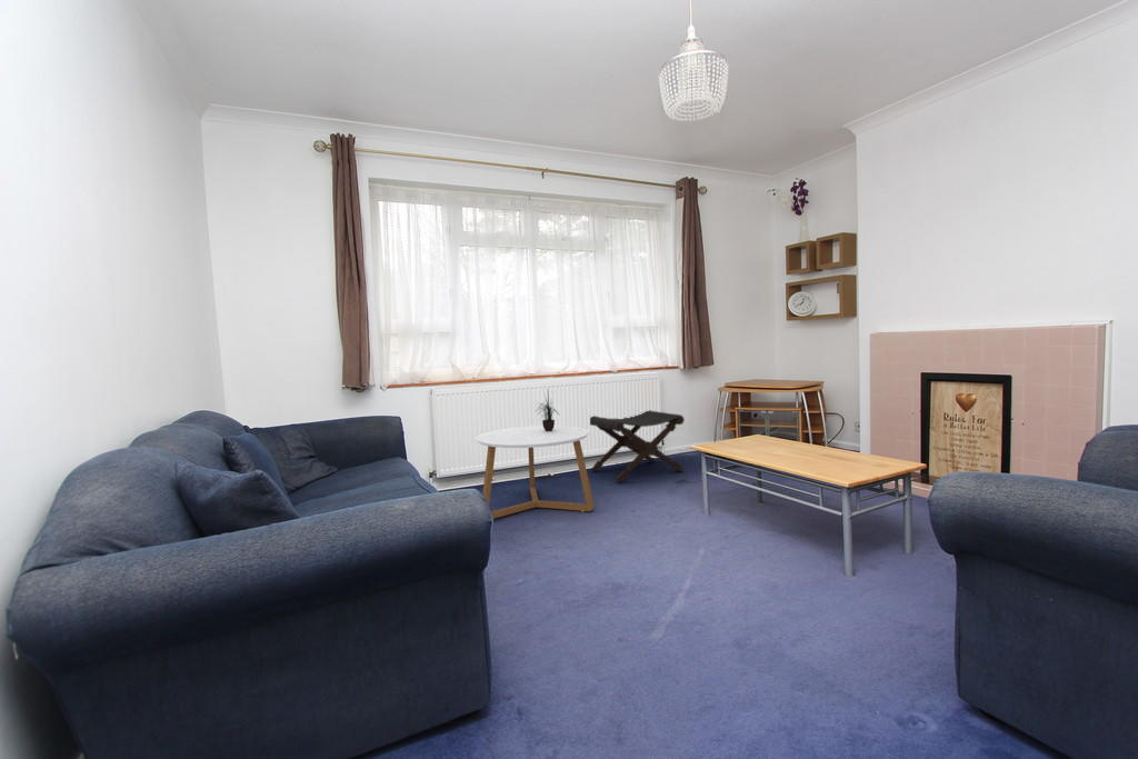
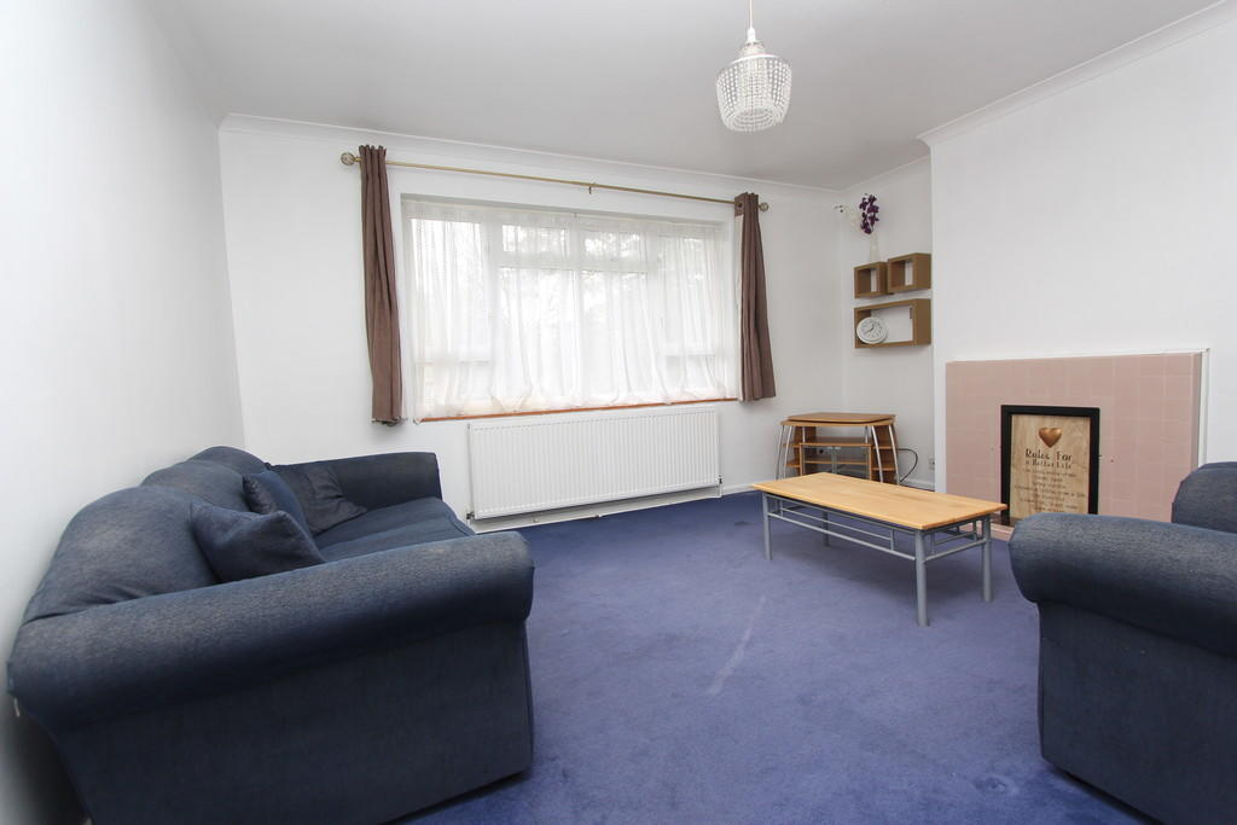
- coffee table (533, 470)
- footstool (636, 442)
- potted plant (547, 406)
